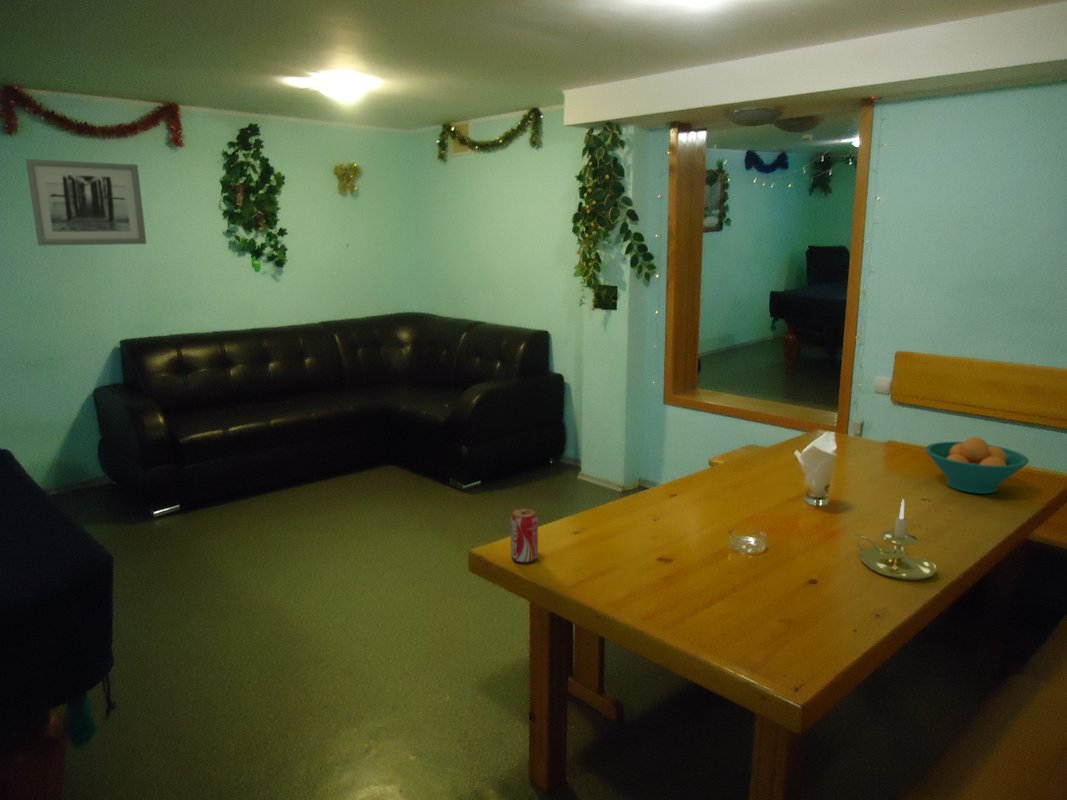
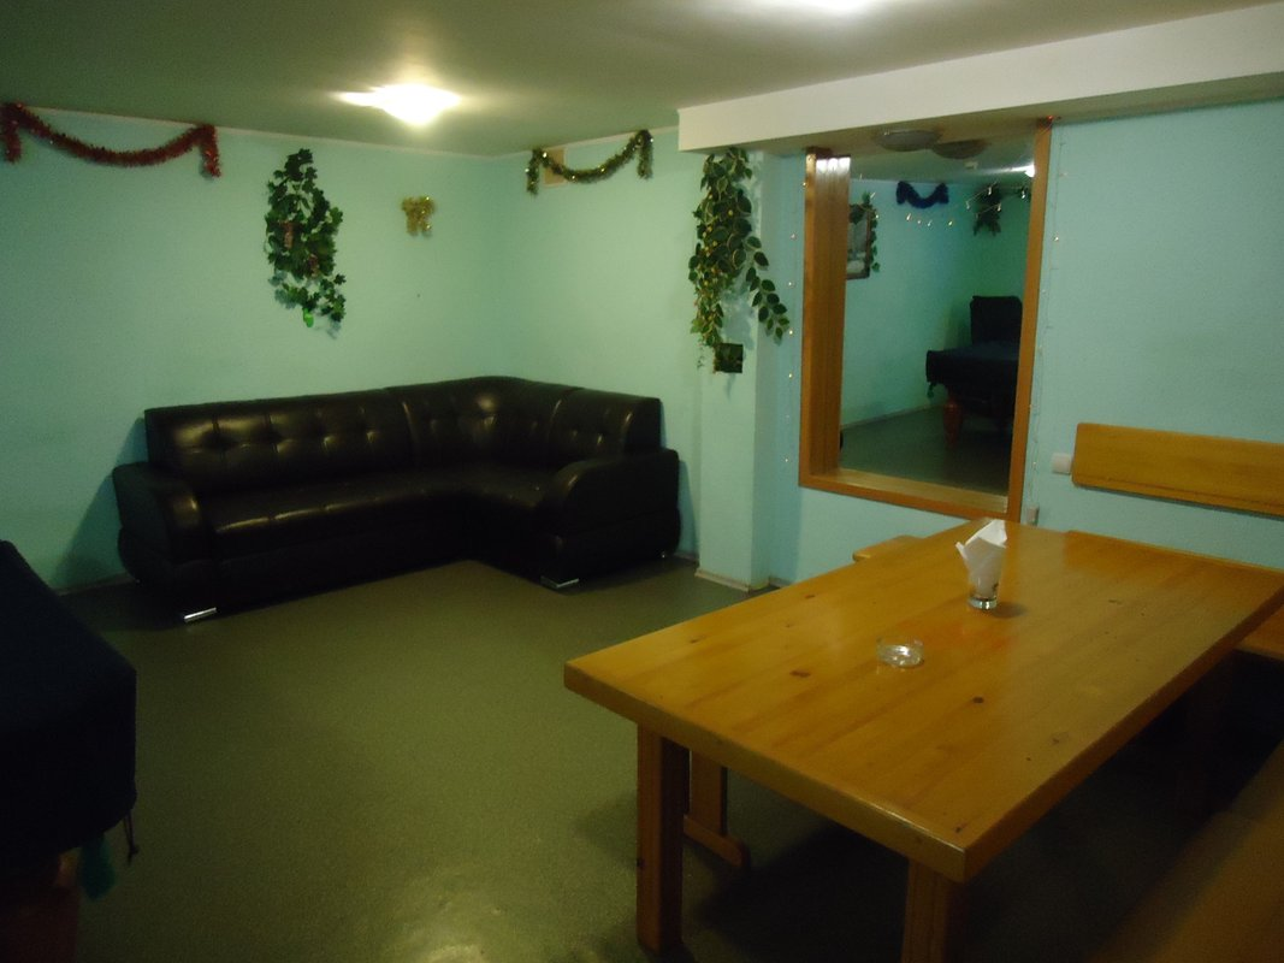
- fruit bowl (974, 462)
- candle holder (893, 532)
- beverage can (524, 535)
- wall art (89, 203)
